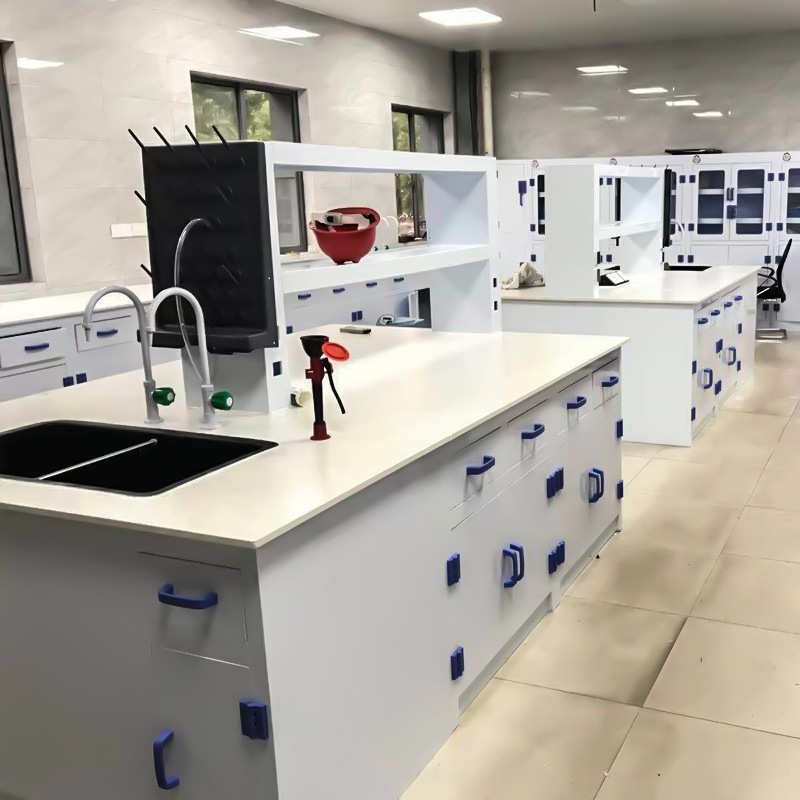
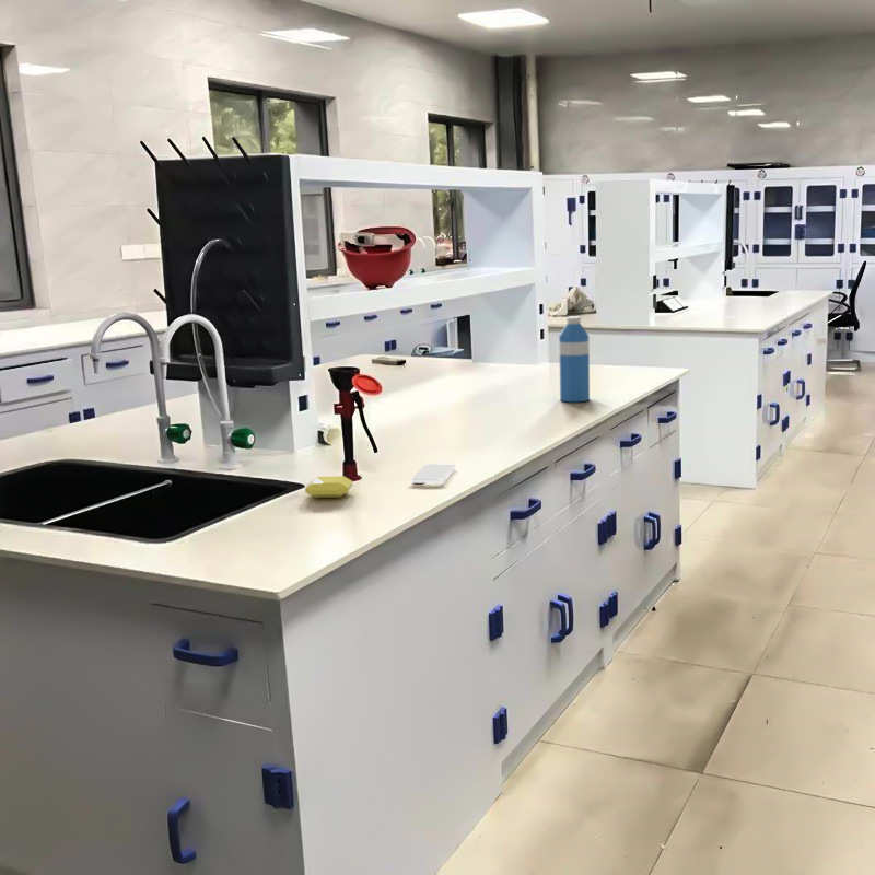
+ water bottle (574, 358)
+ smartphone (433, 472)
+ soap bar (329, 487)
